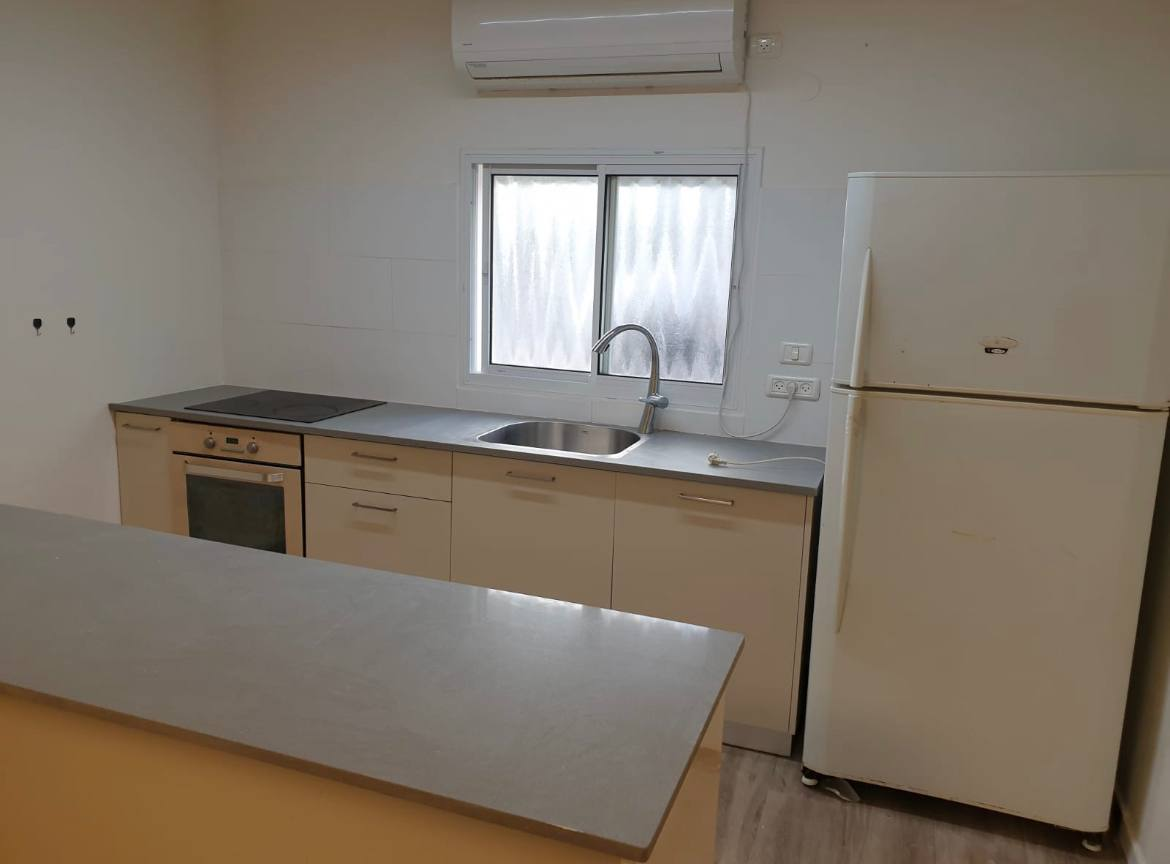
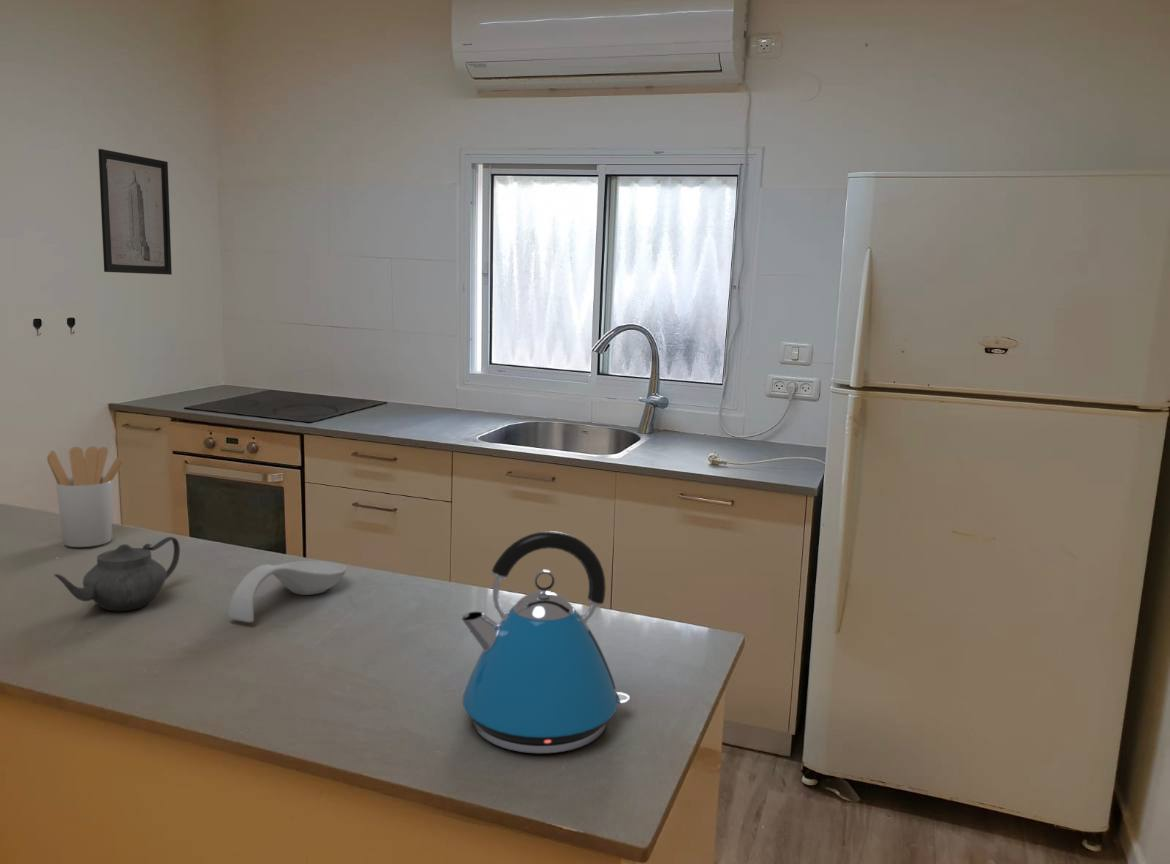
+ spoon rest (289, 579)
+ kettle (548, 627)
+ teapot (121, 576)
+ wall art (136, 215)
+ utensil holder (87, 493)
